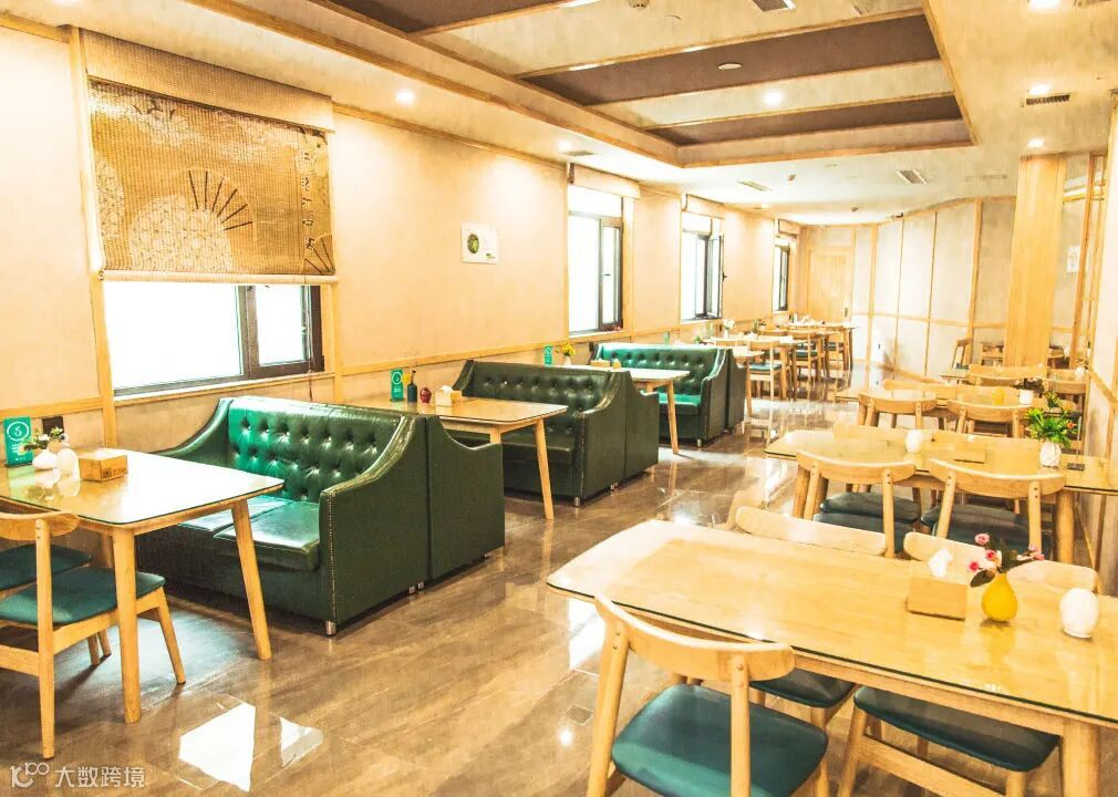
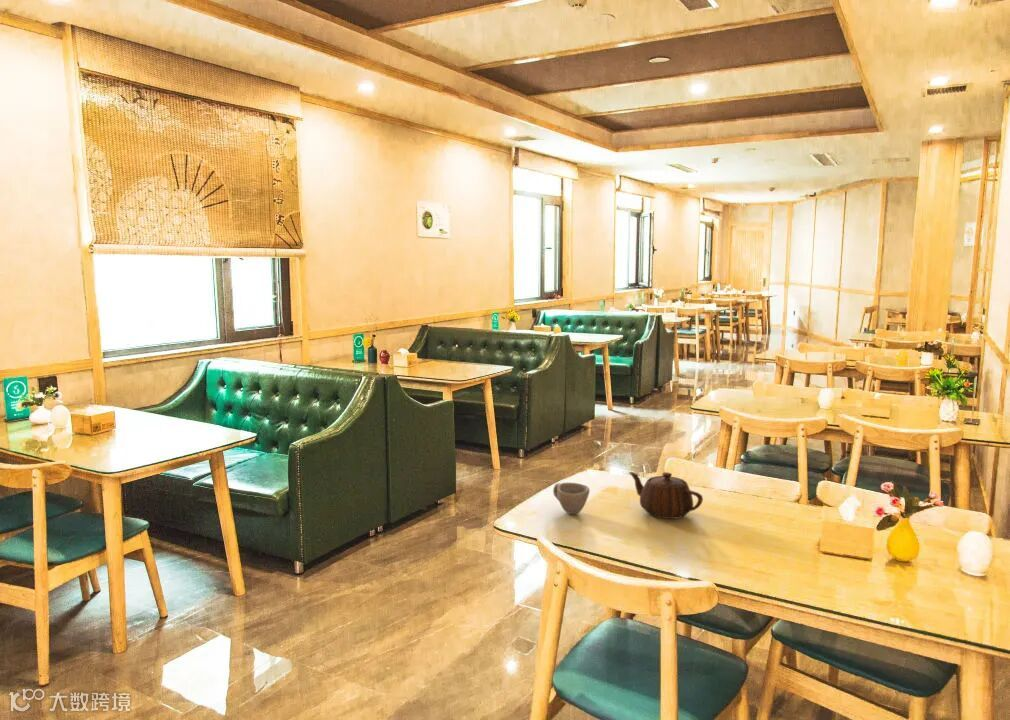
+ teapot (664, 492)
+ cup (568, 498)
